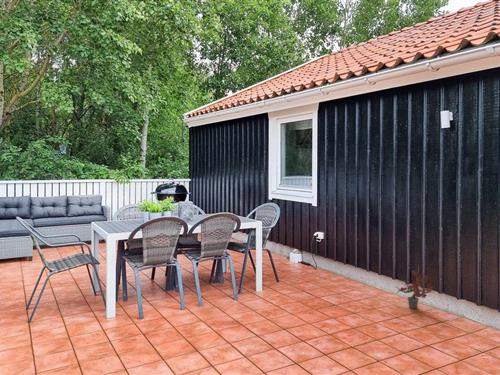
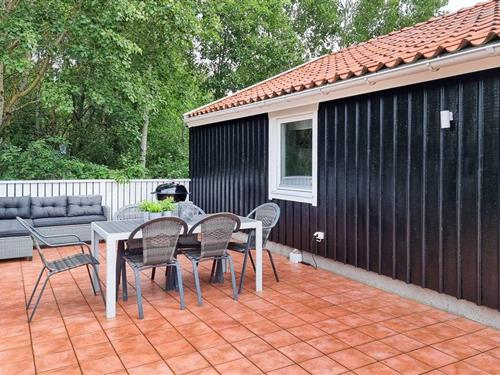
- potted plant (415, 285)
